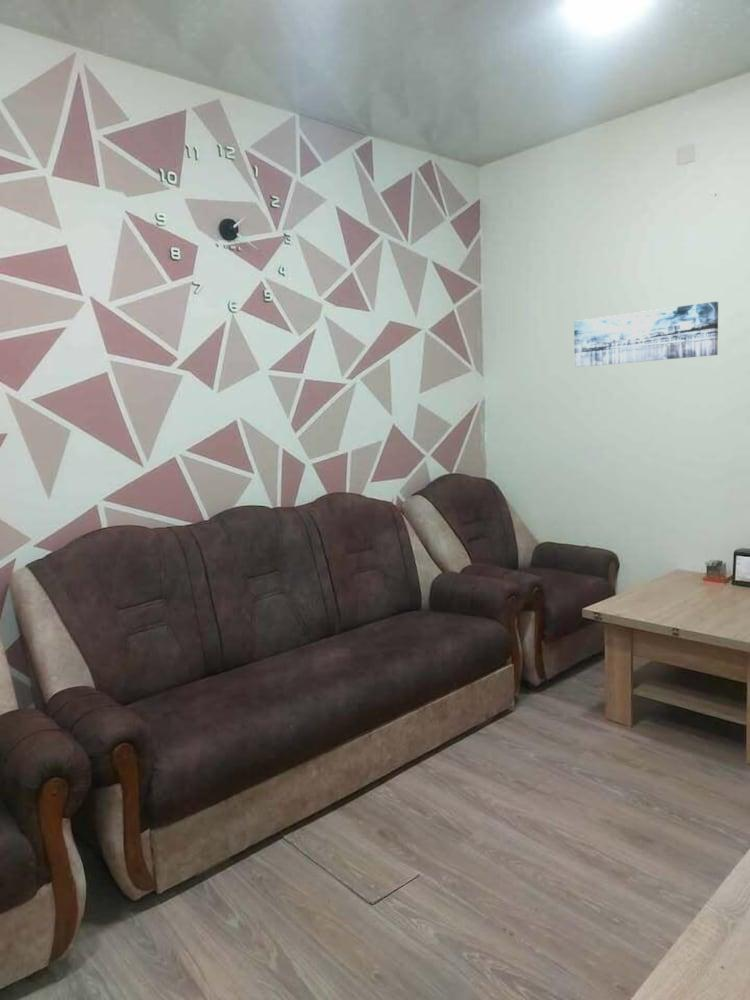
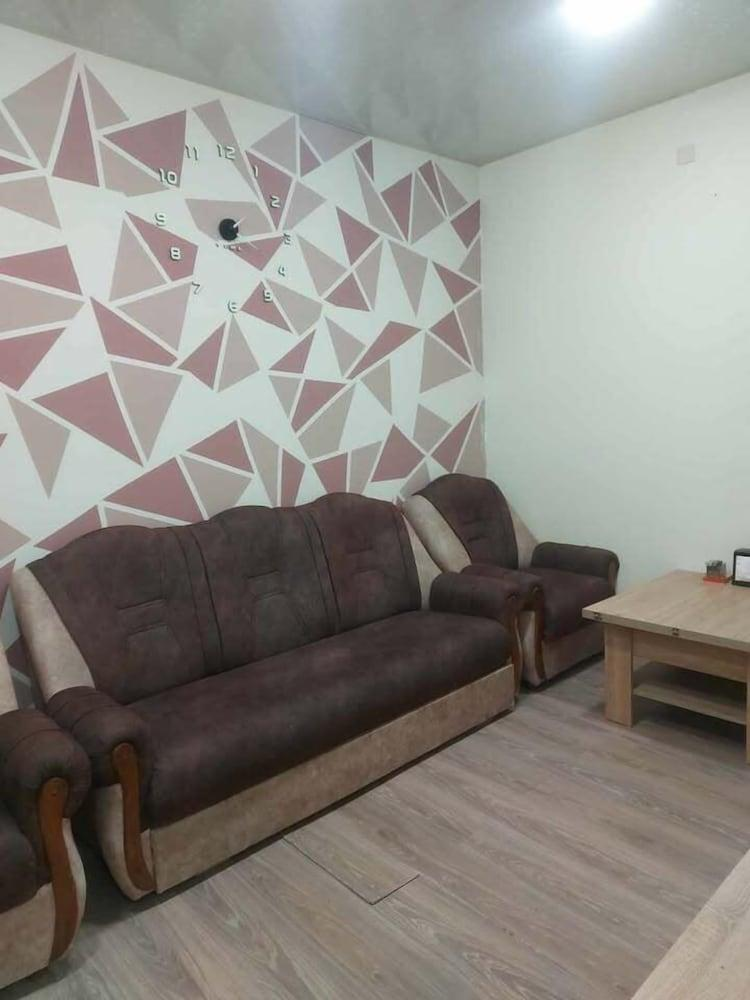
- wall art (641, 337)
